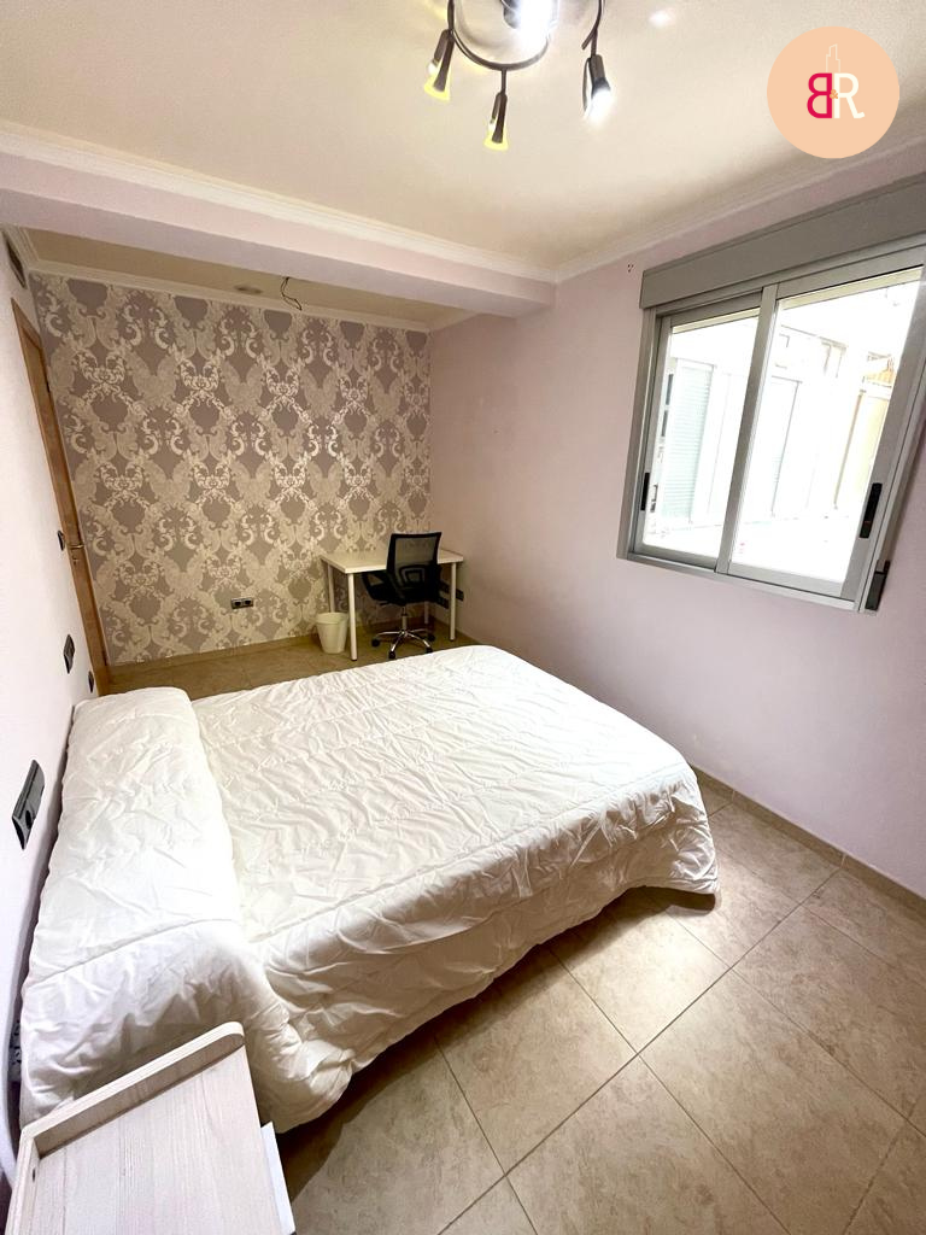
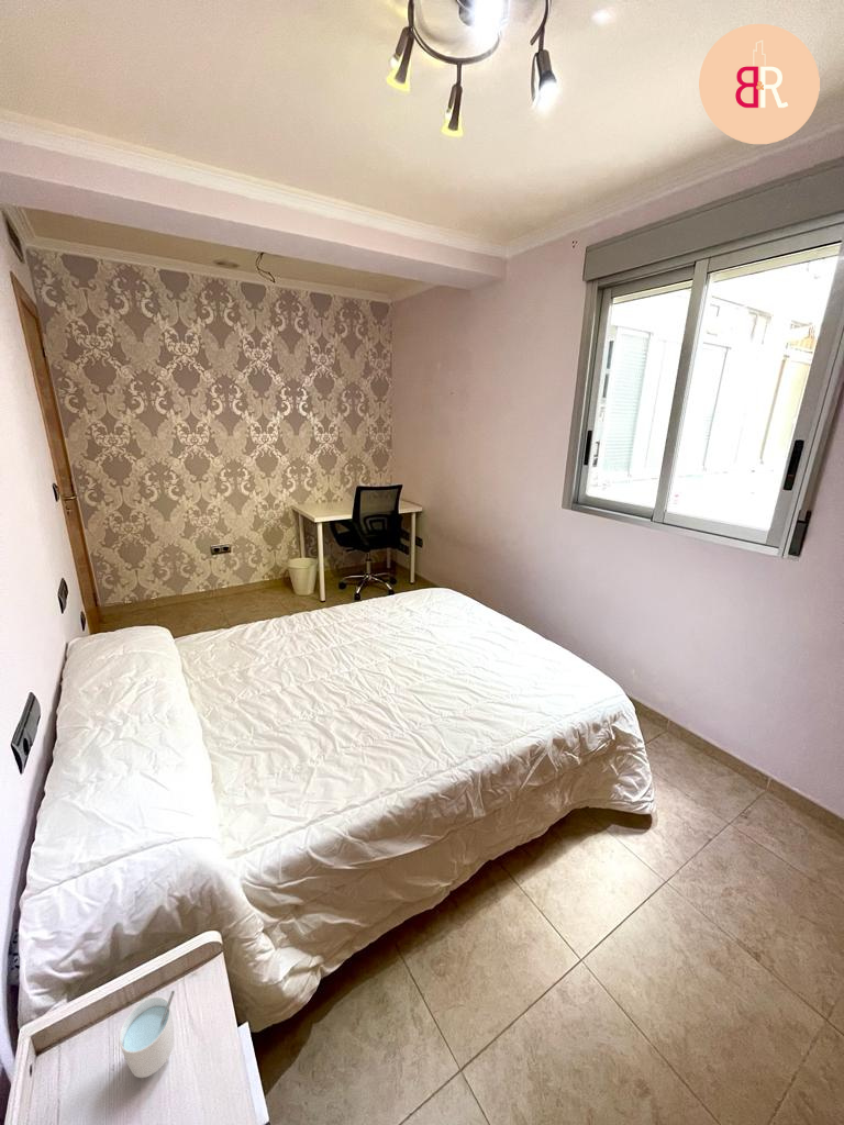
+ cup (151, 1031)
